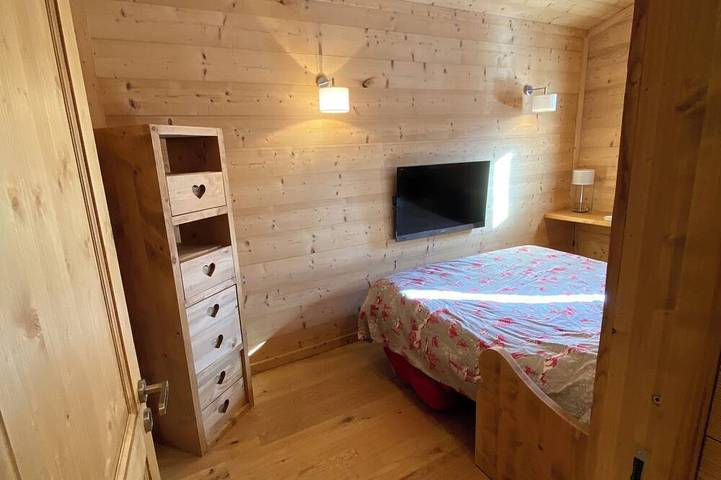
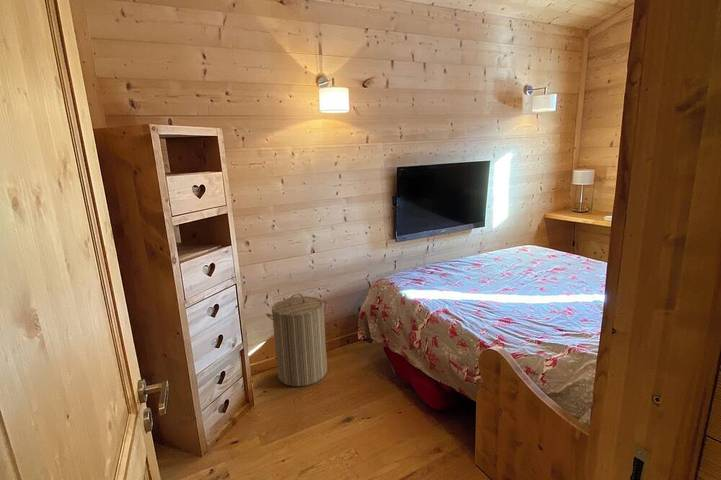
+ laundry hamper (300, 334)
